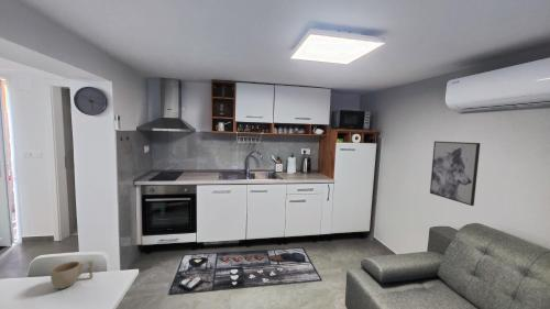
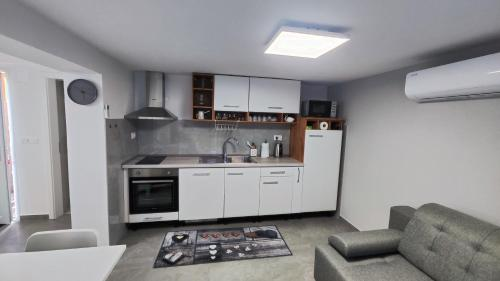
- cup (73, 274)
- wall art (452, 170)
